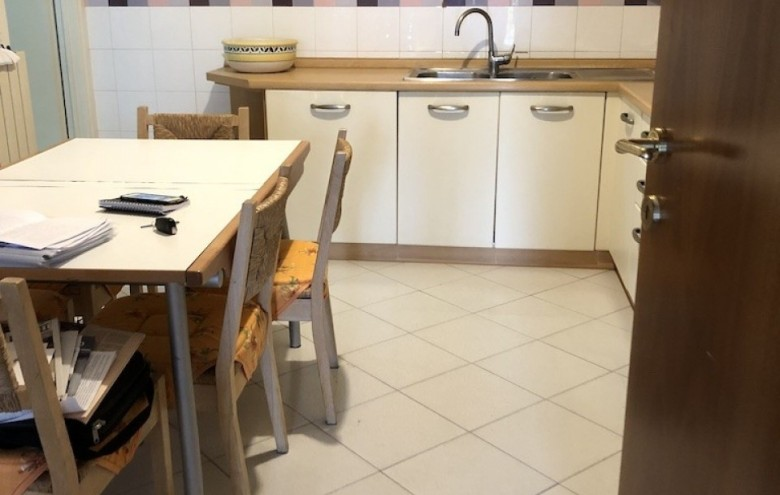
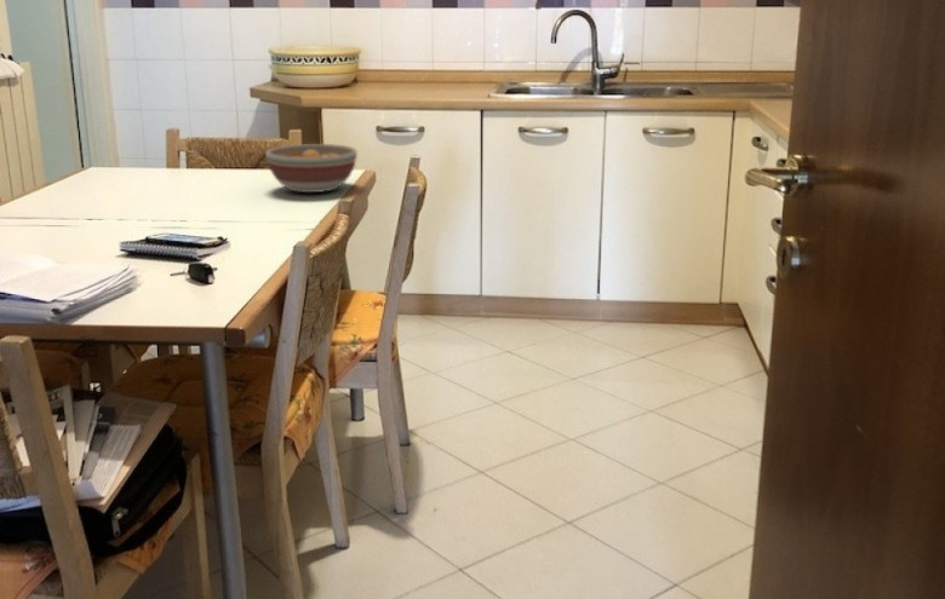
+ bowl (311, 169)
